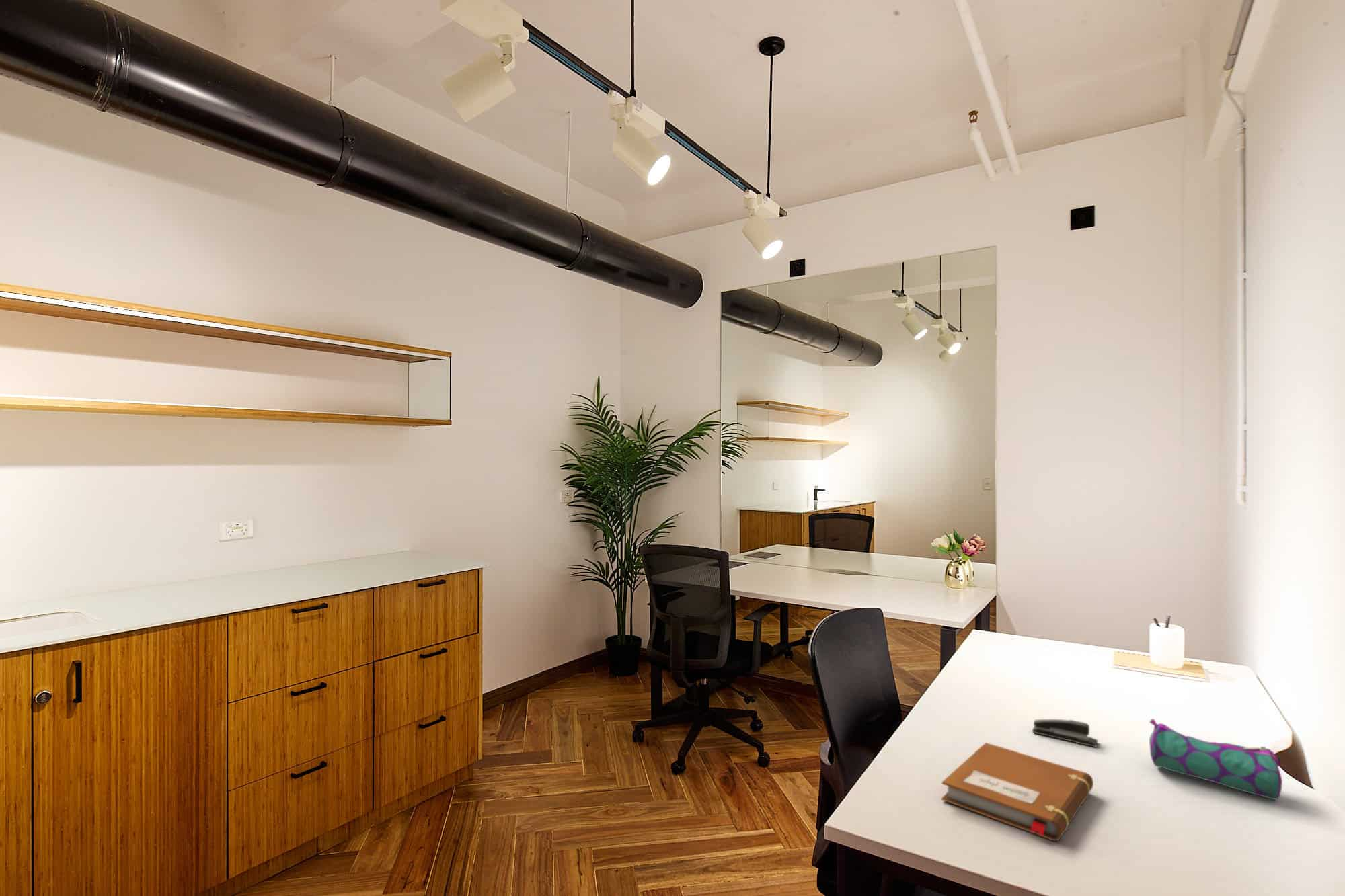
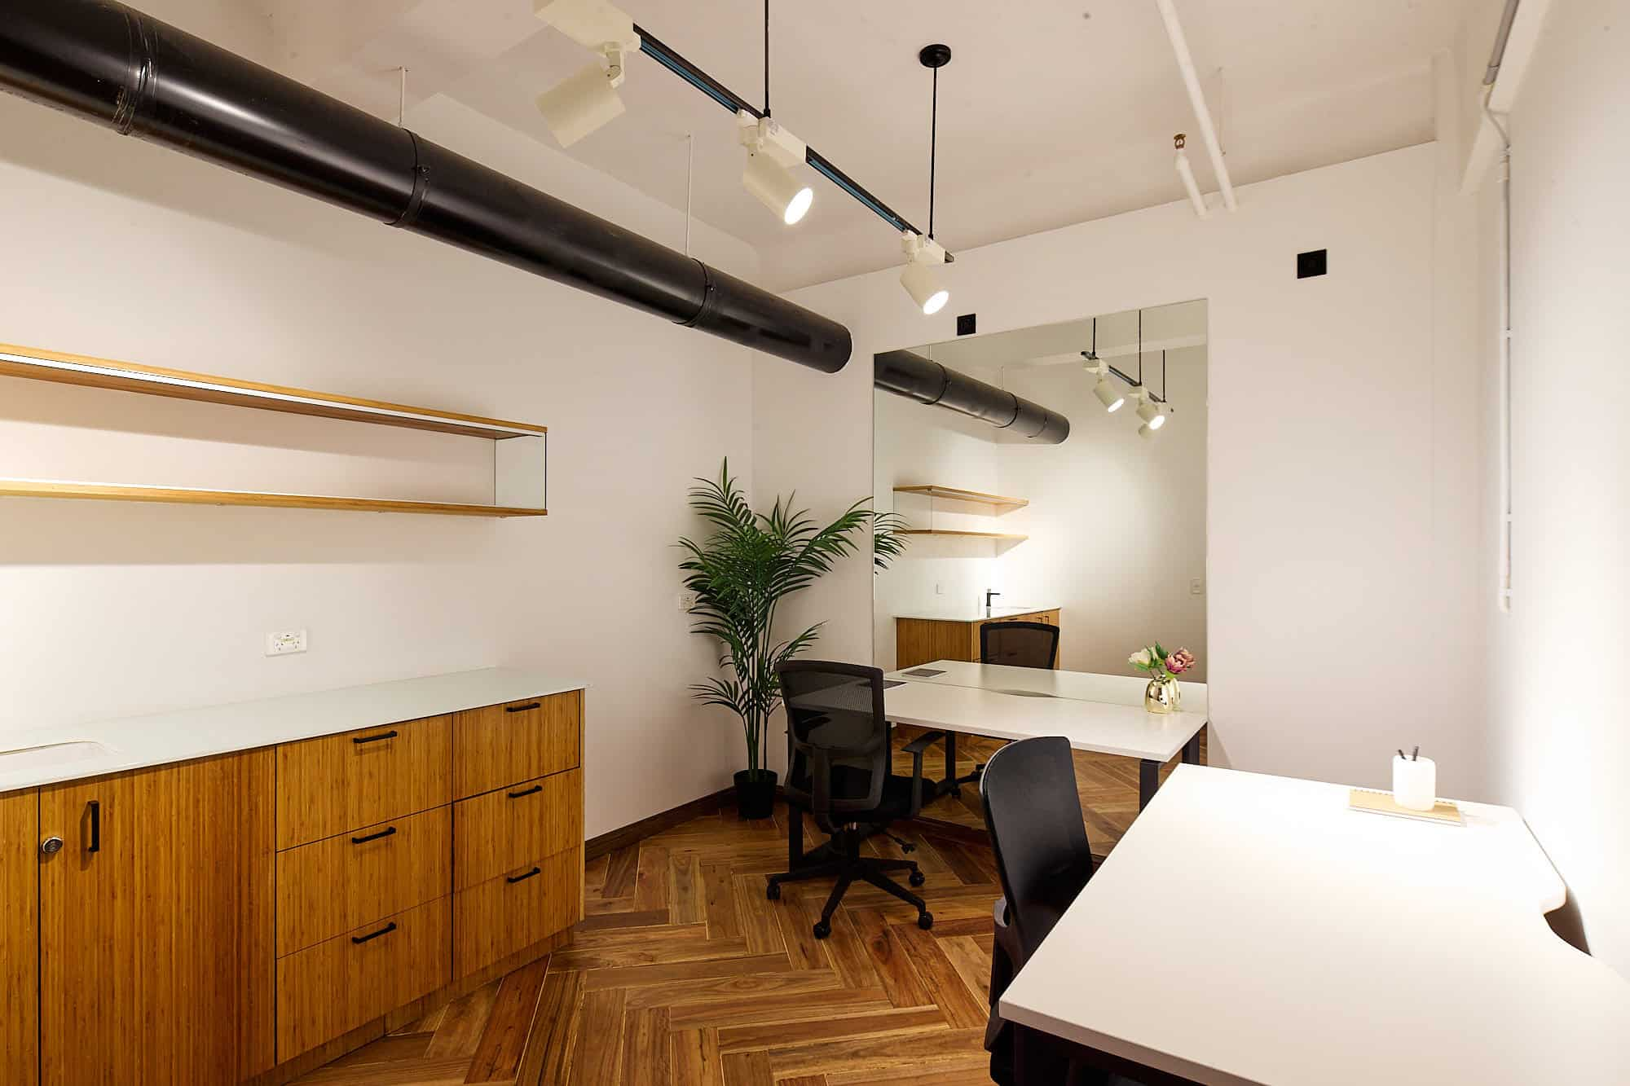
- notebook (1017, 788)
- stapler (1064, 729)
- pencil case (1212, 758)
